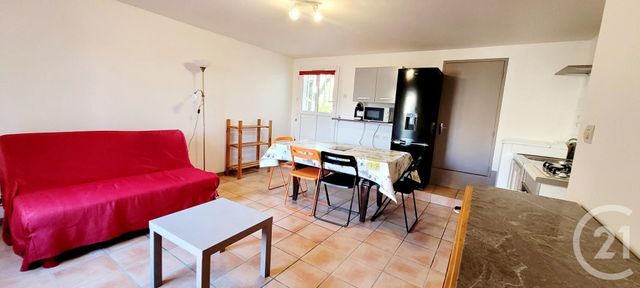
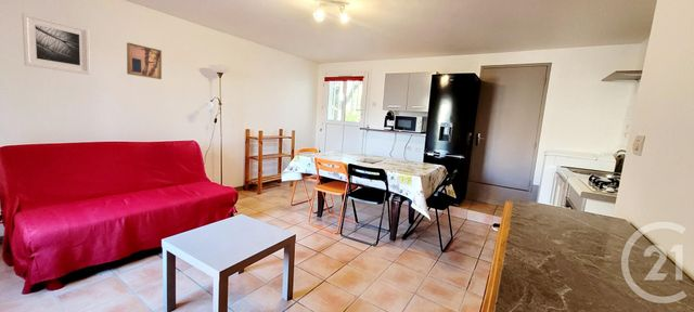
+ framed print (59, 46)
+ wall art (144, 62)
